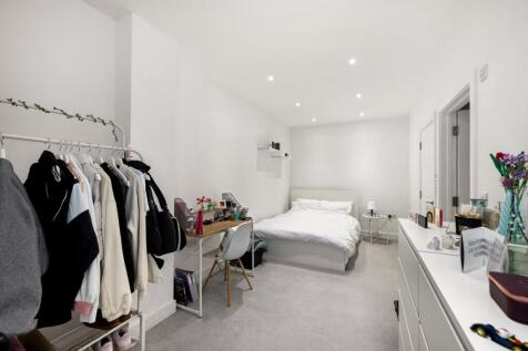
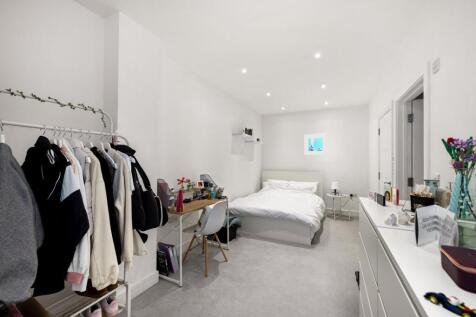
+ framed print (315, 144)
